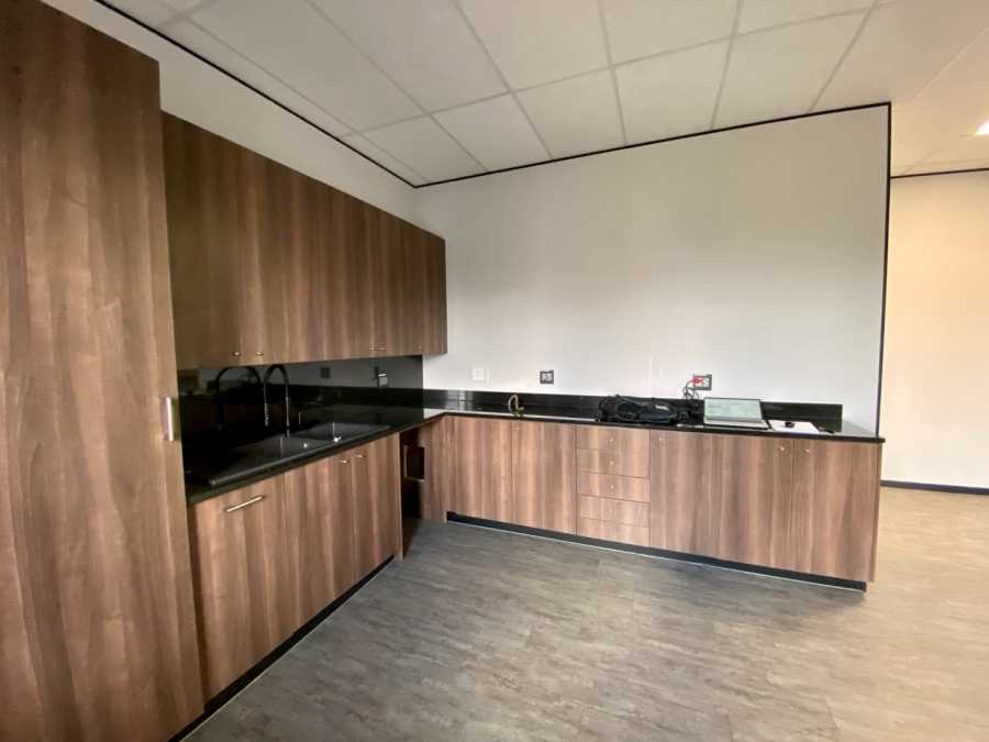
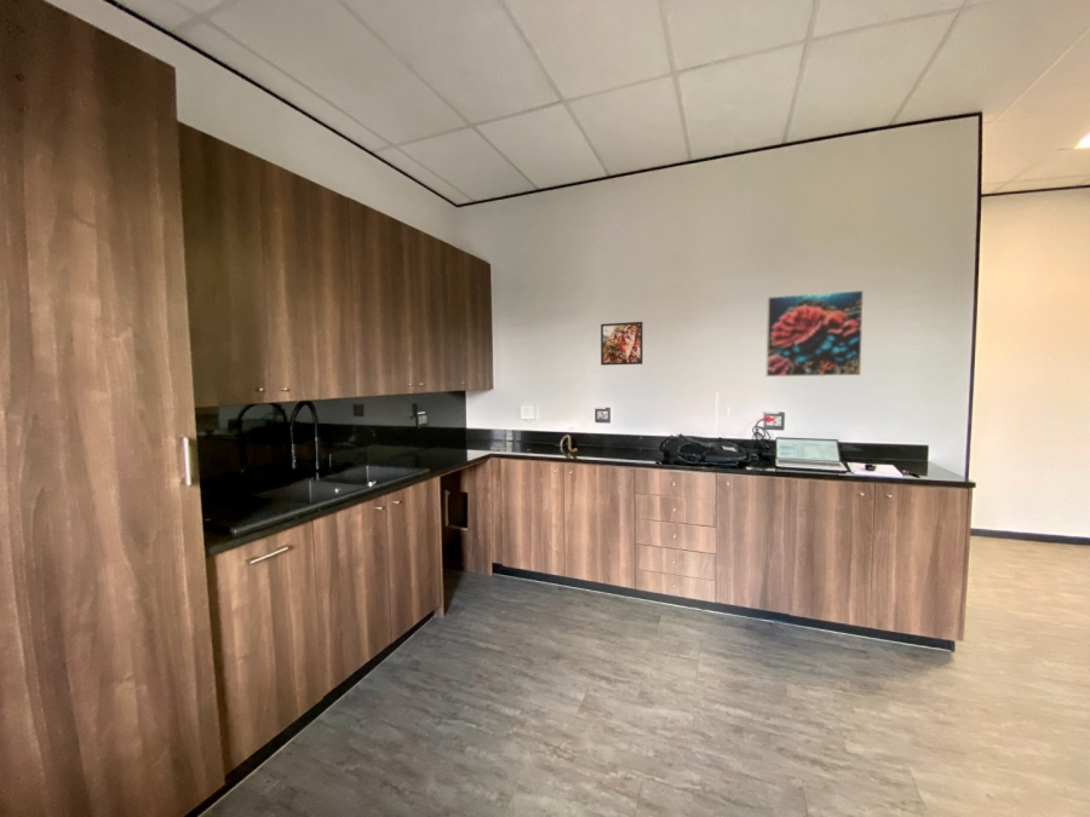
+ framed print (811, 335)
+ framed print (621, 344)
